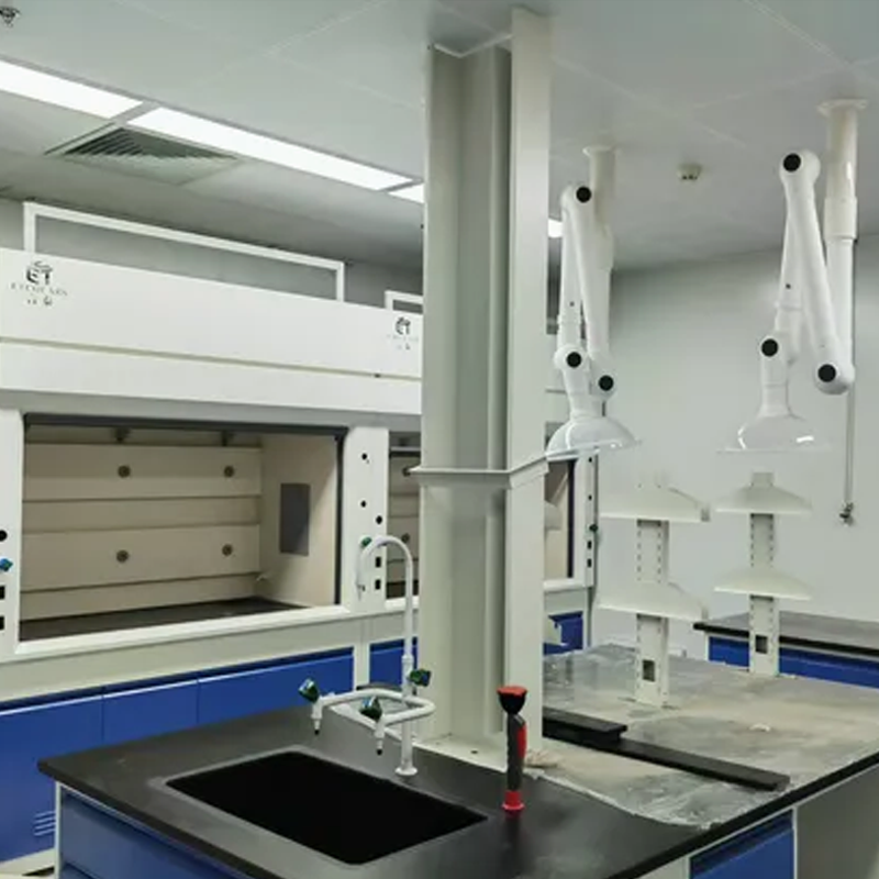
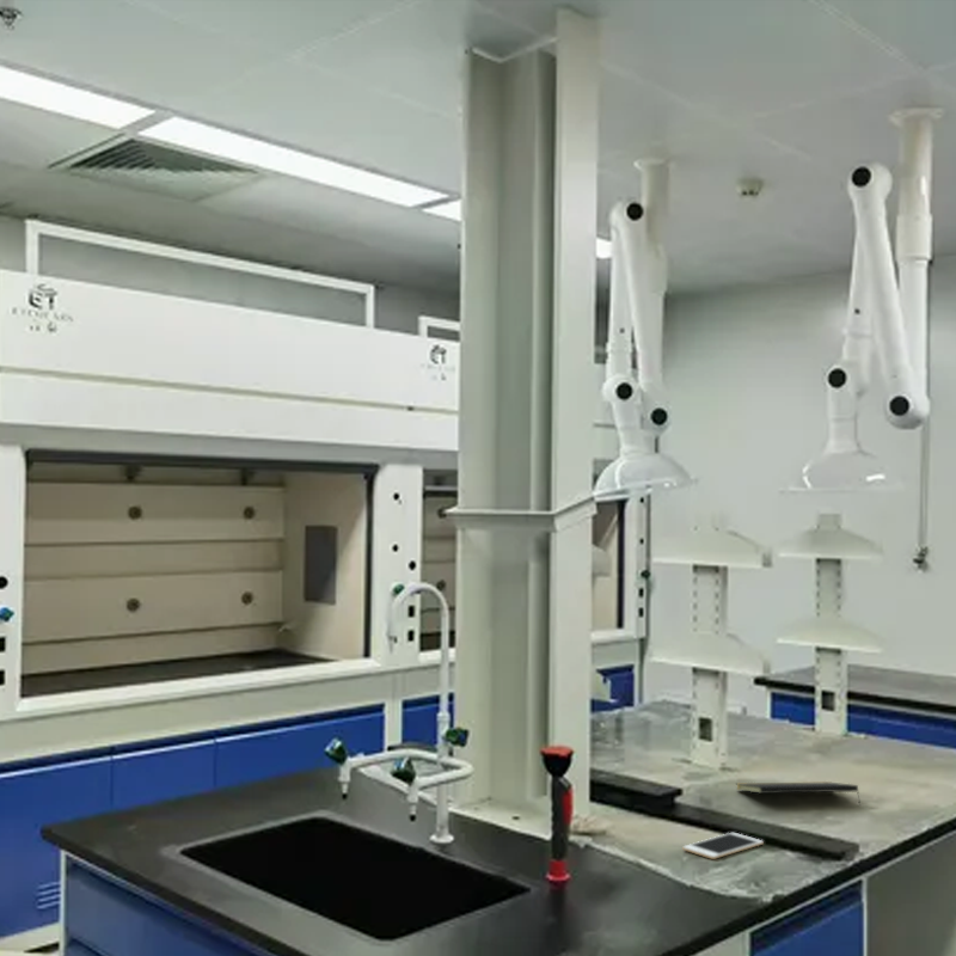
+ cell phone (723, 845)
+ notepad (795, 786)
